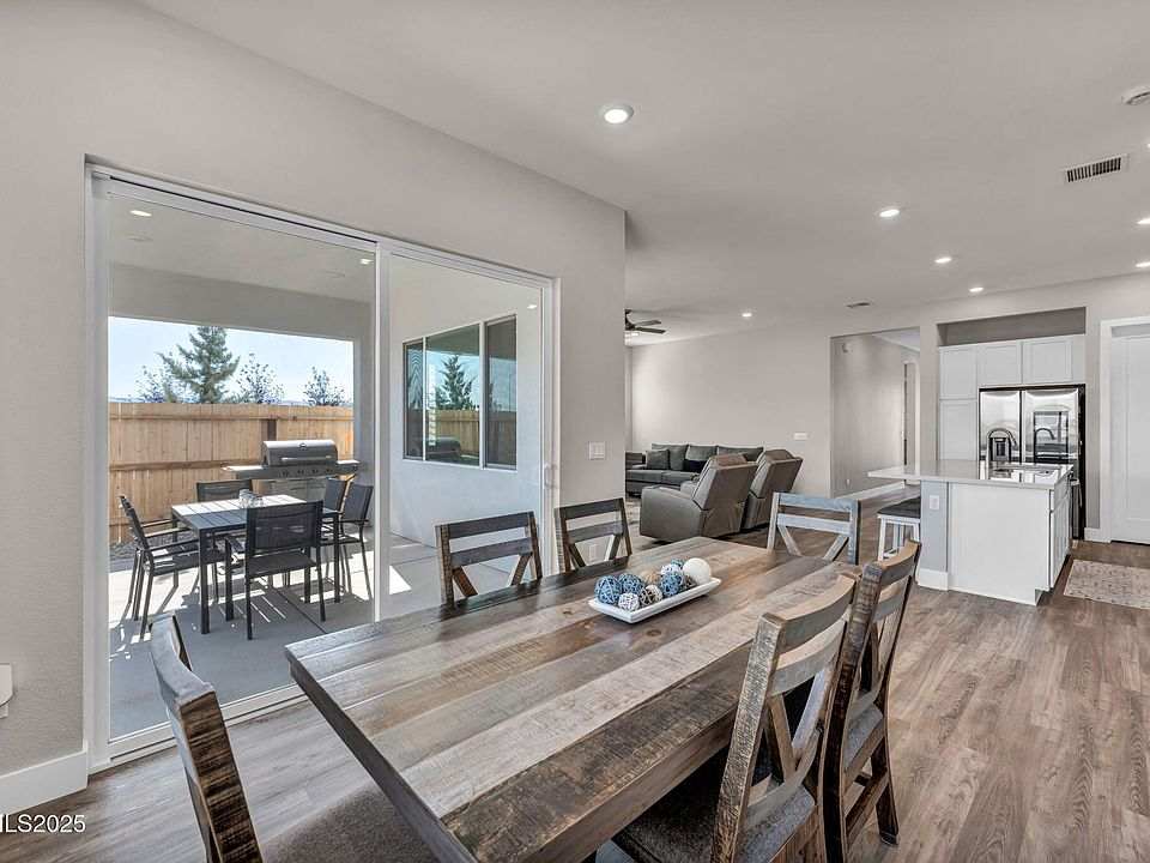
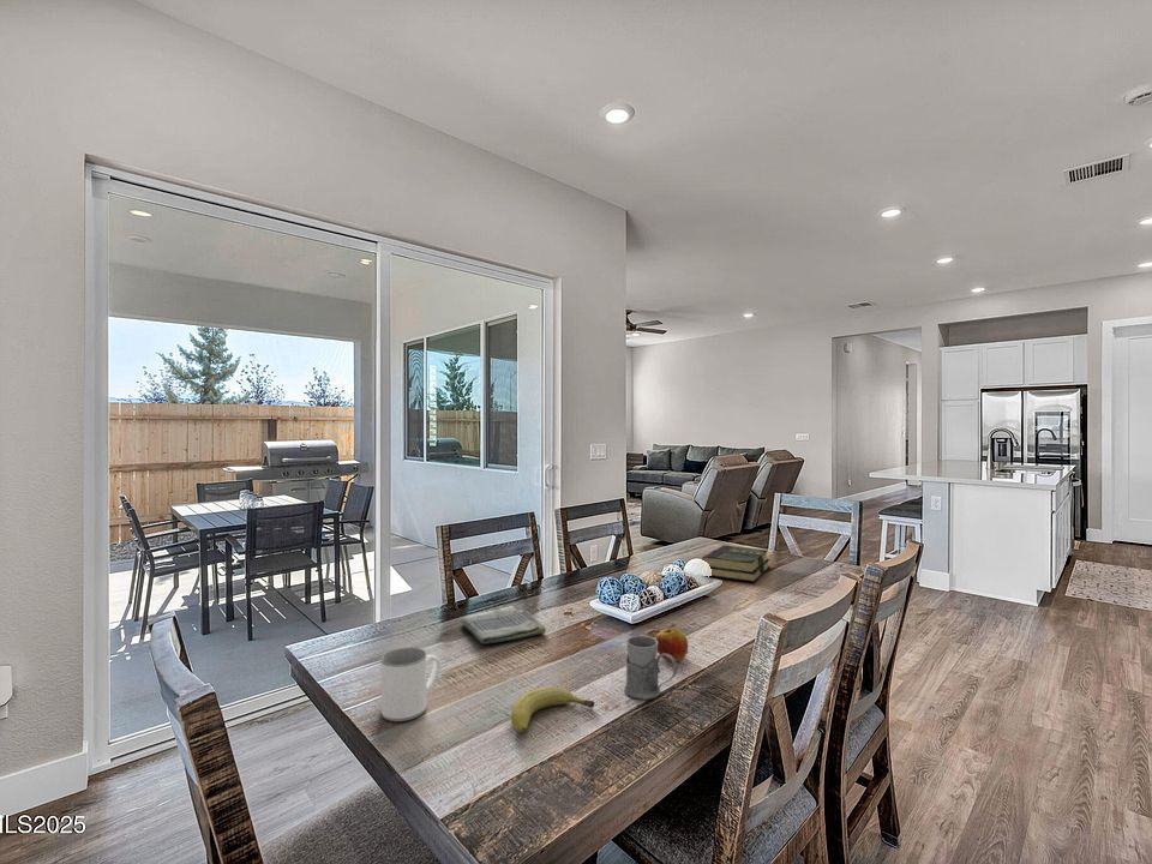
+ apple (671, 641)
+ fruit (546, 704)
+ mug (412, 680)
+ dish towel (503, 623)
+ mug (650, 668)
+ book (736, 562)
